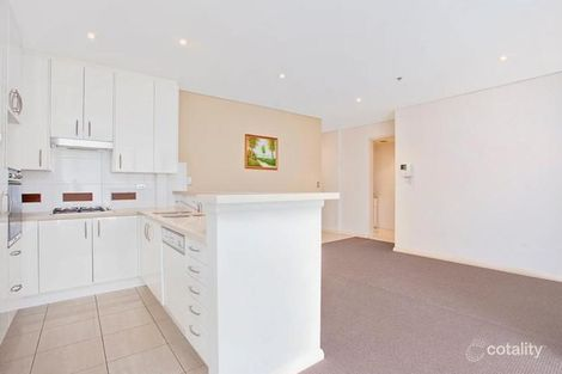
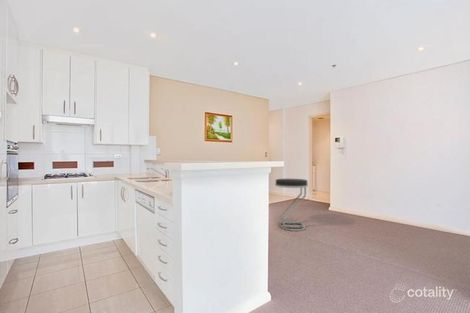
+ stool (291, 203)
